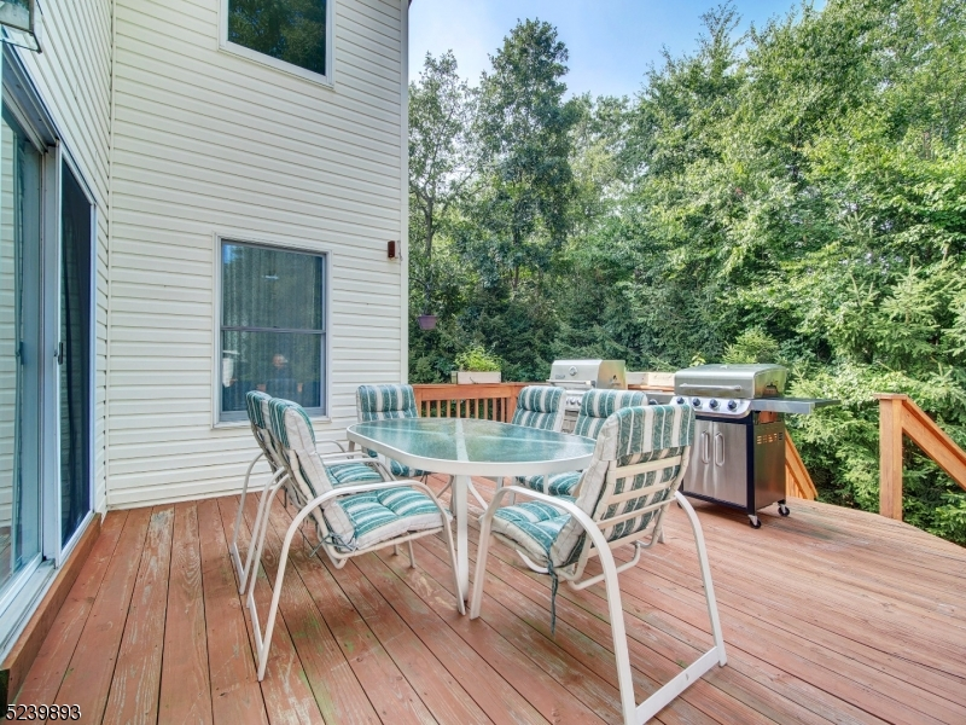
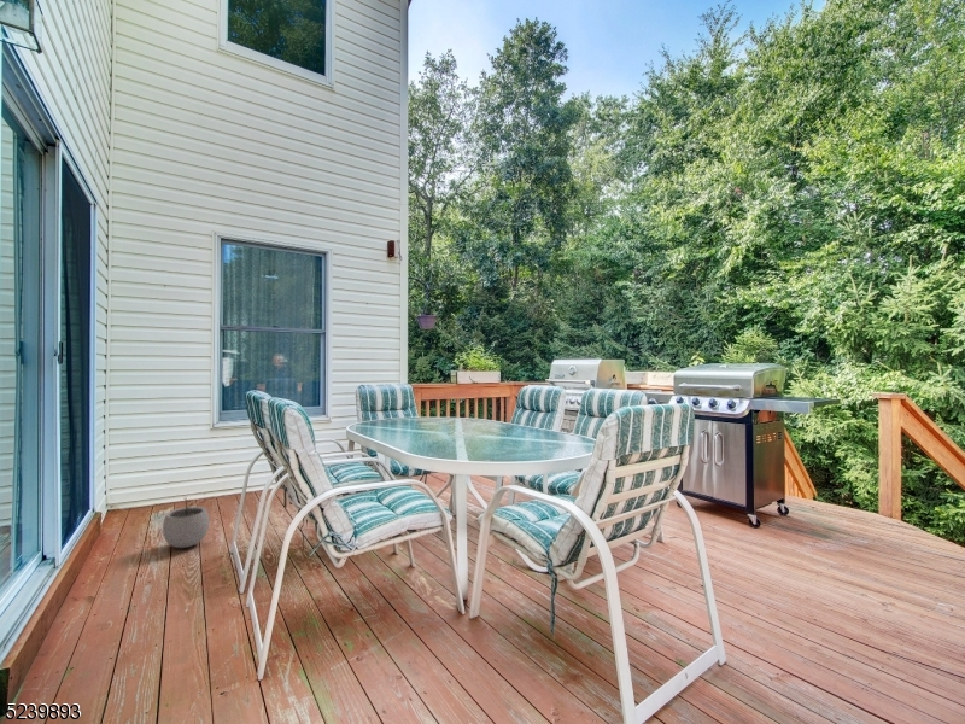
+ plant pot (186, 520)
